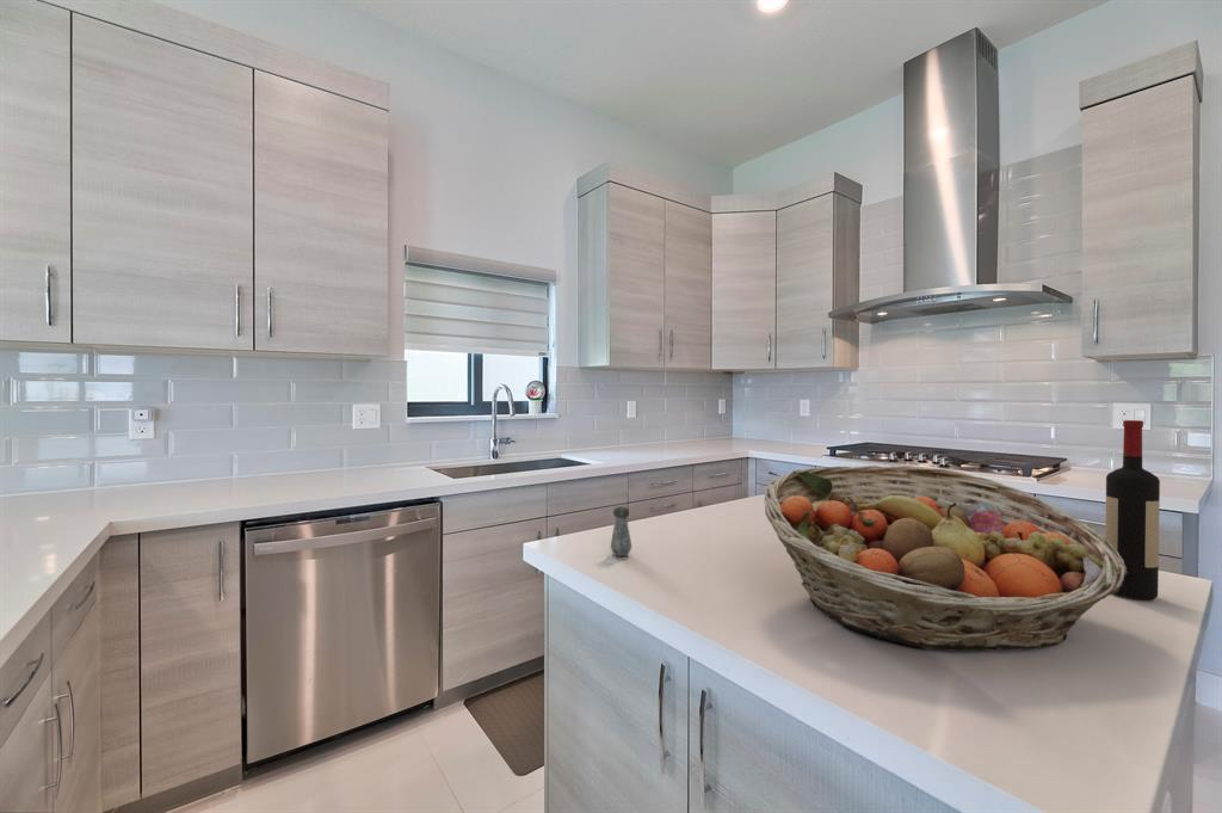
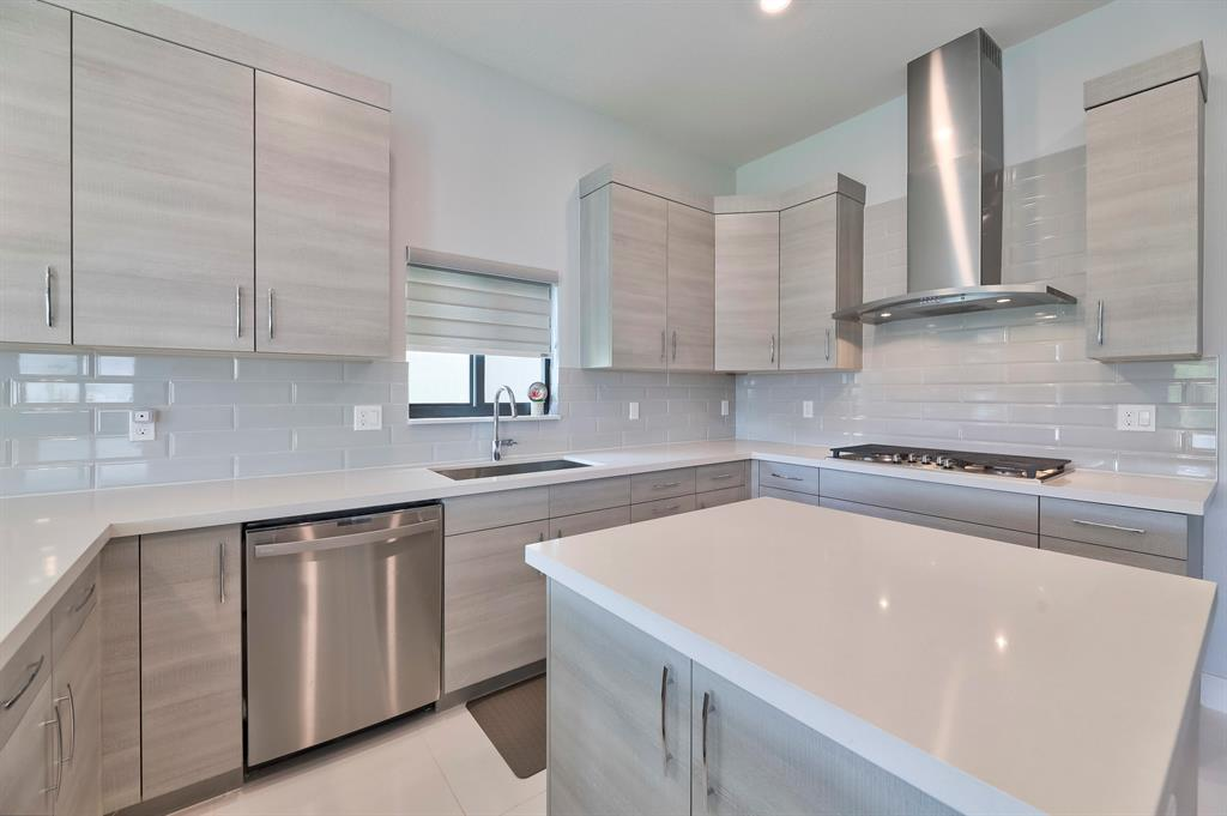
- wine bottle (1131, 507)
- fruit basket (922, 542)
- salt shaker (621, 530)
